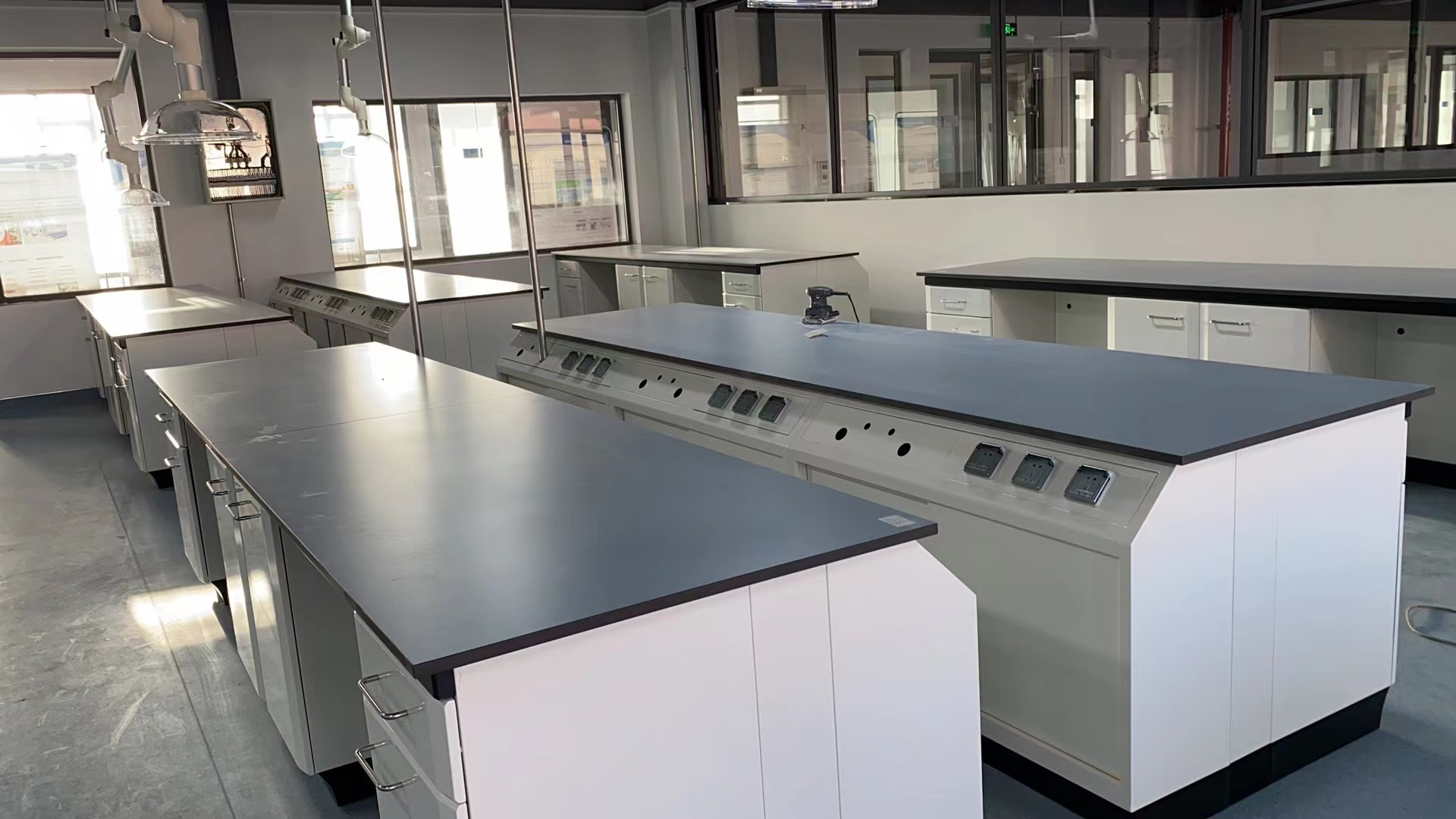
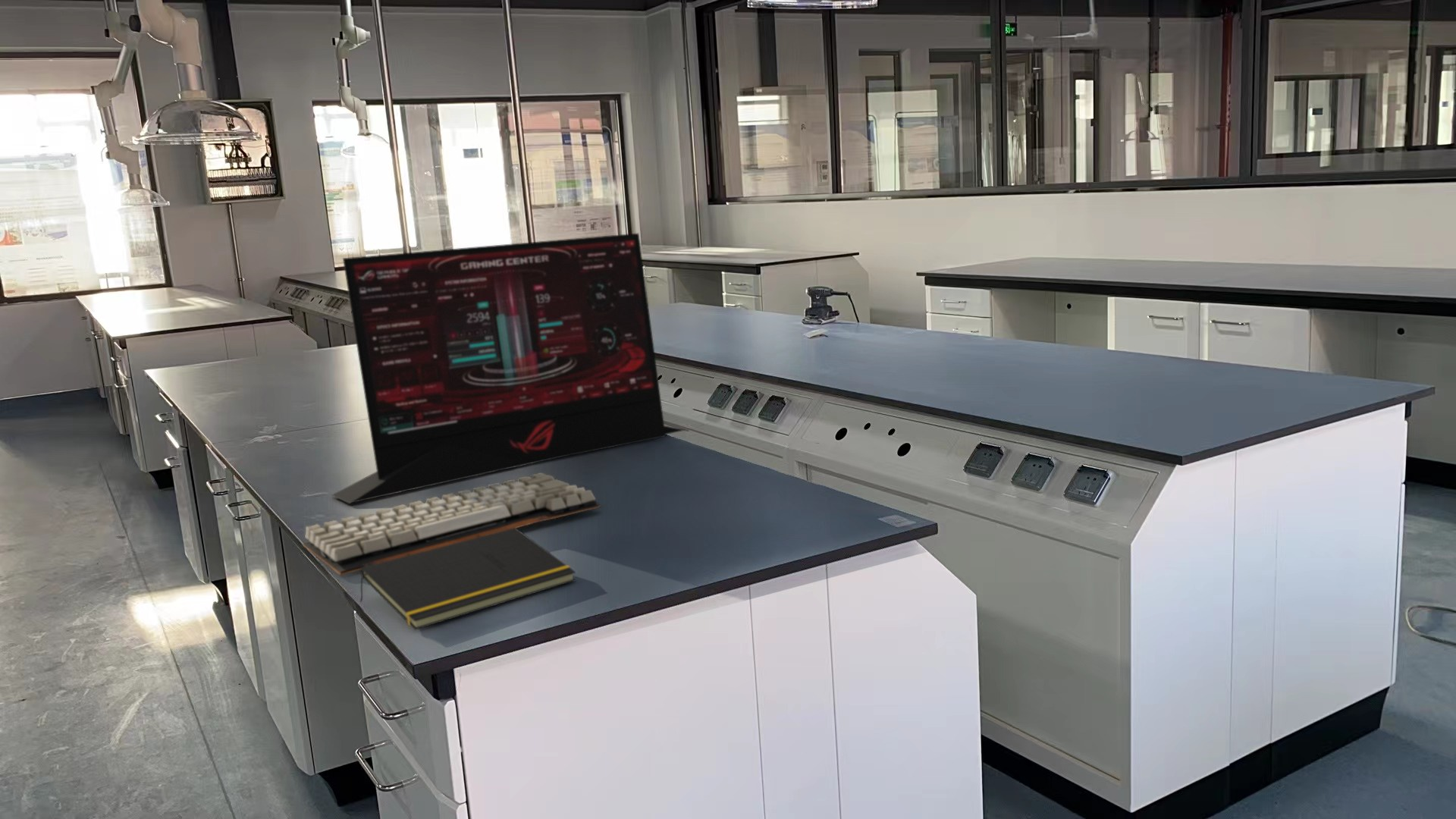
+ notepad (469, 574)
+ keyboard (453, 516)
+ monitor (513, 353)
